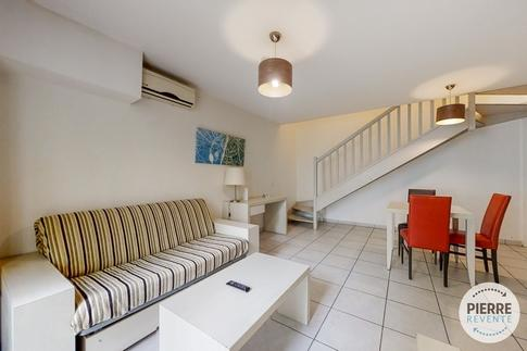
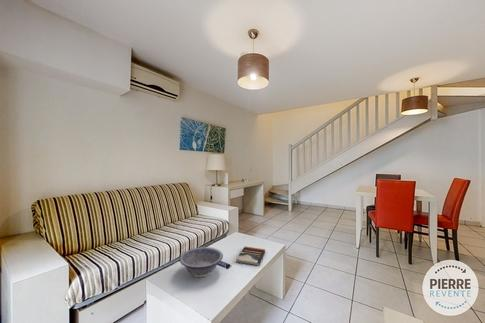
+ decorative bowl (201, 264)
+ book (251, 255)
